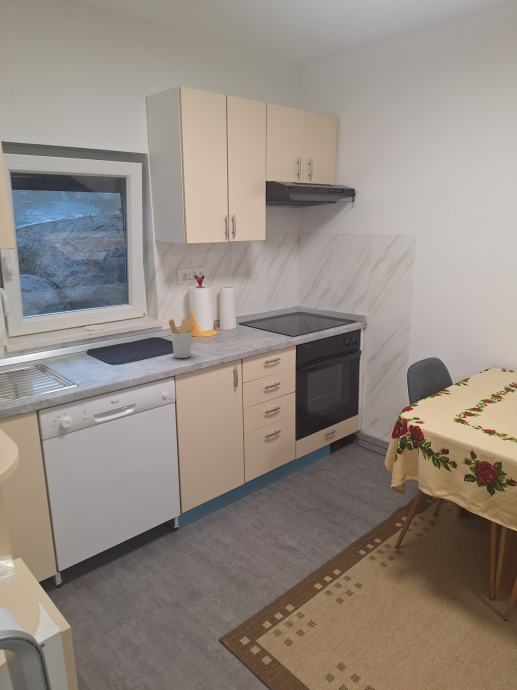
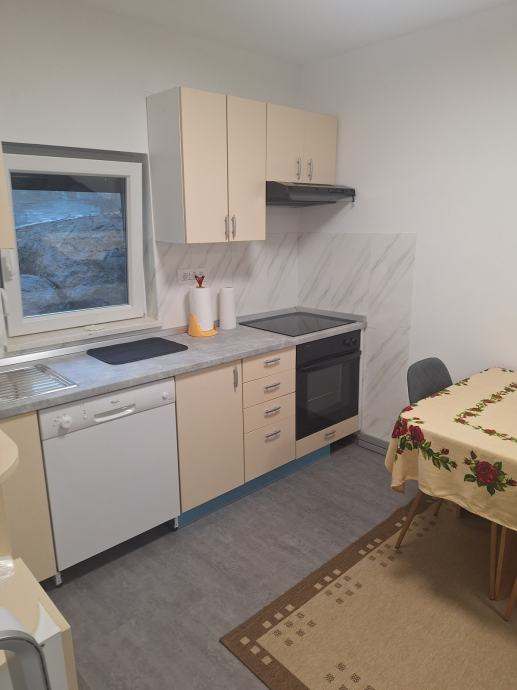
- utensil holder (183, 337)
